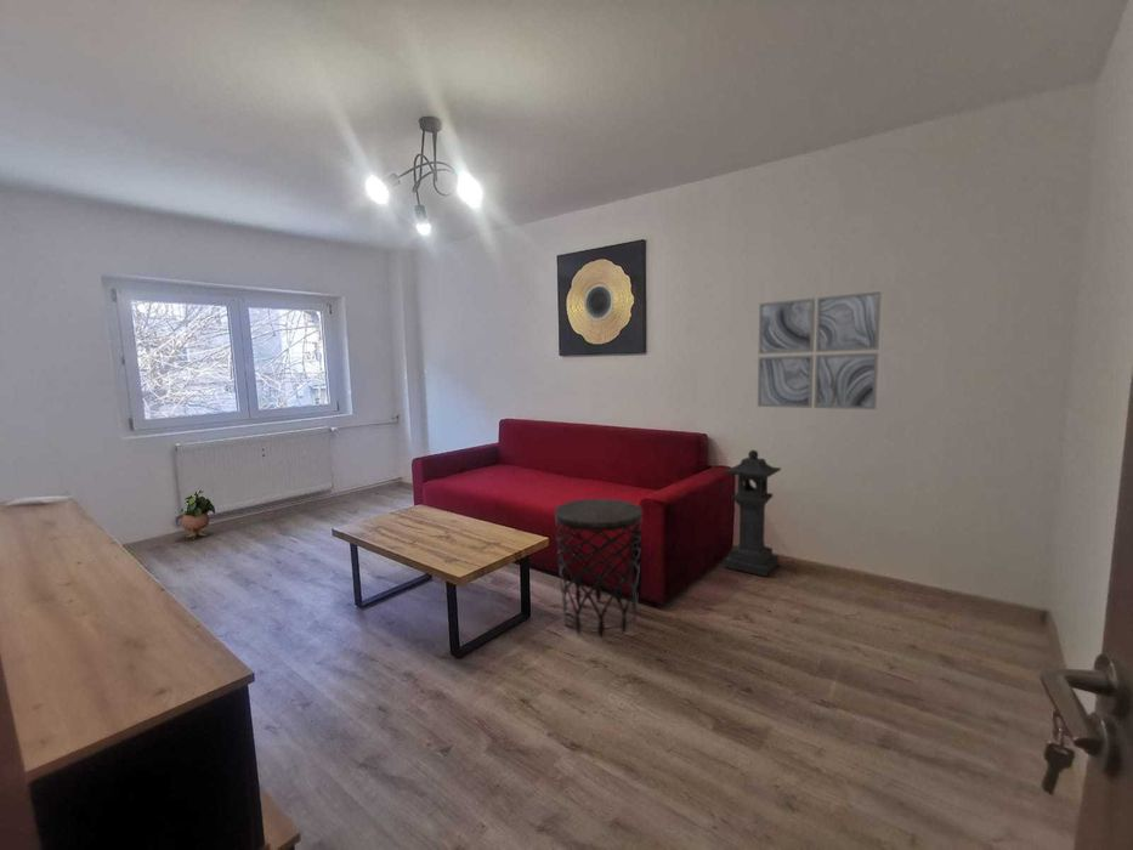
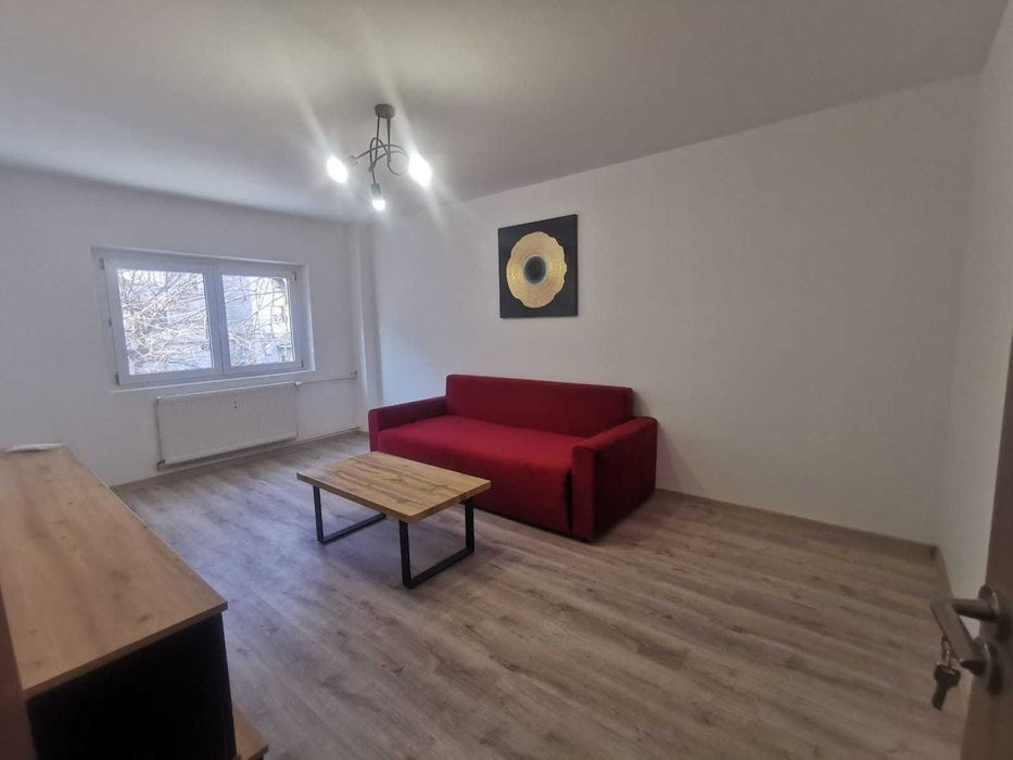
- stone lantern (752, 508)
- side table (597, 563)
- potted plant (198, 512)
- wall art (812, 355)
